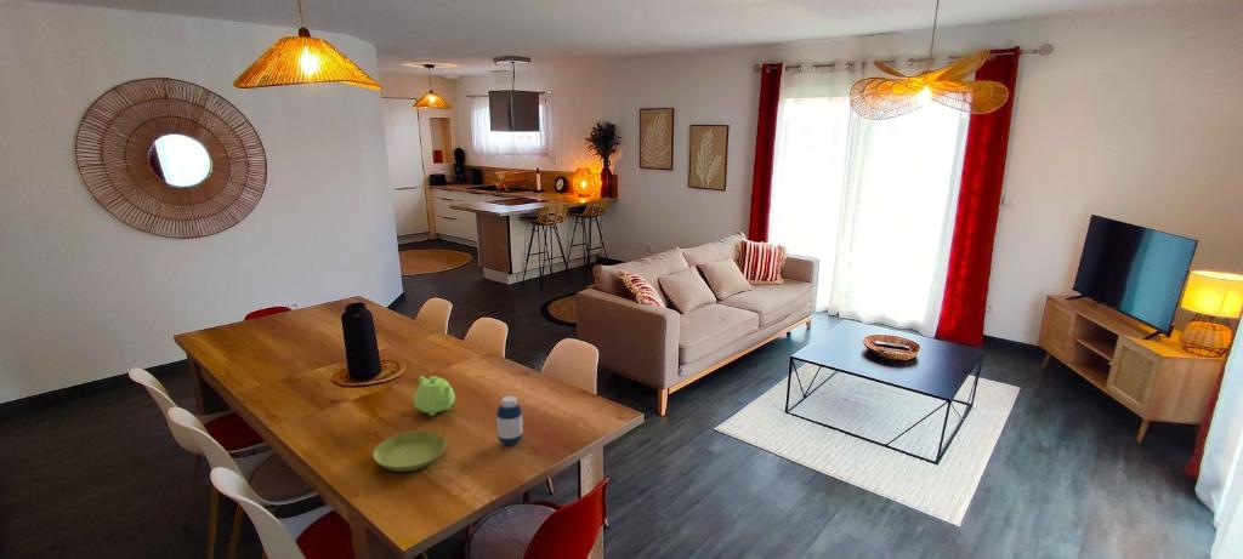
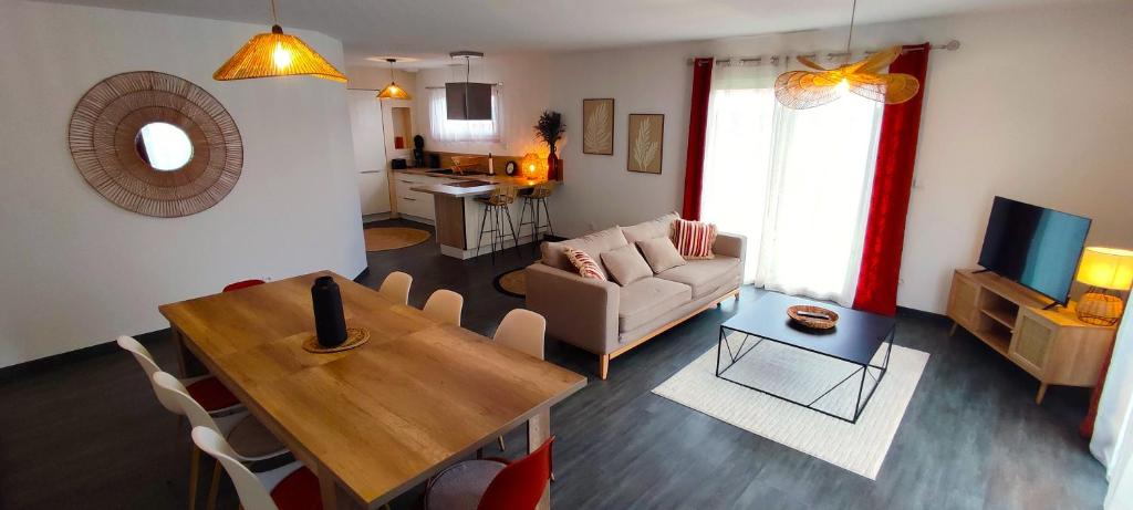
- saucer (410, 452)
- medicine bottle (509, 421)
- teapot (435, 393)
